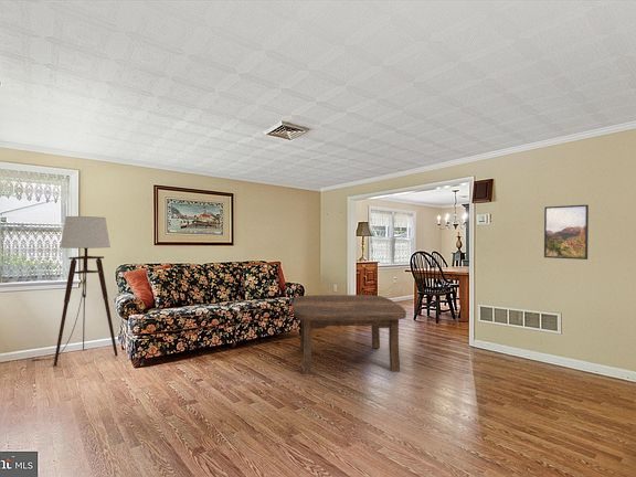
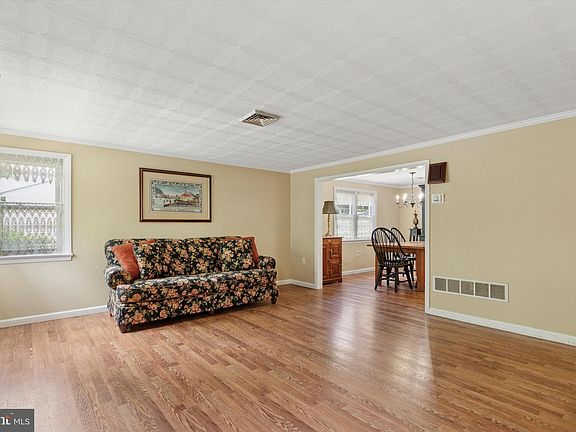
- coffee table (344, 325)
- floor lamp (71, 287)
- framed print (565, 232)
